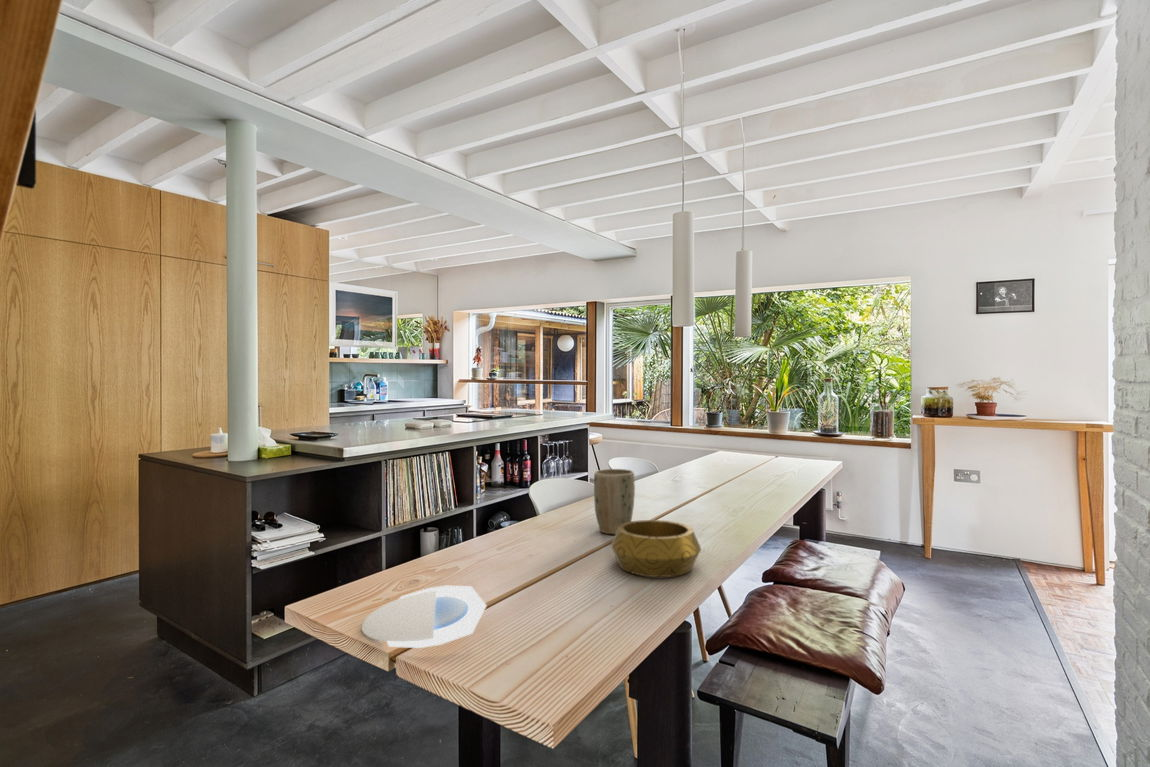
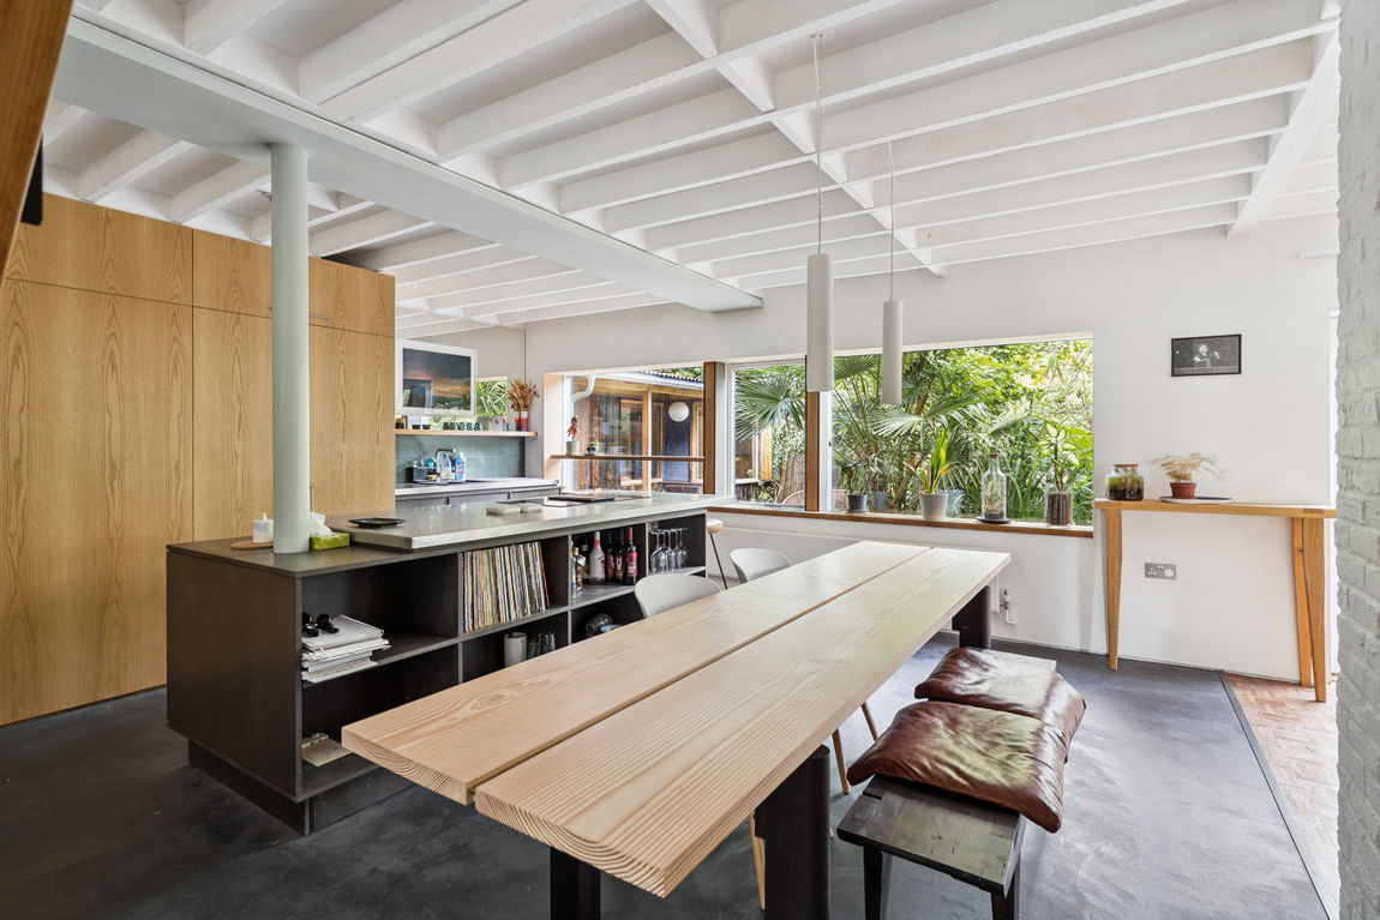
- plate (425, 612)
- plant pot (614, 501)
- decorative bowl (655, 546)
